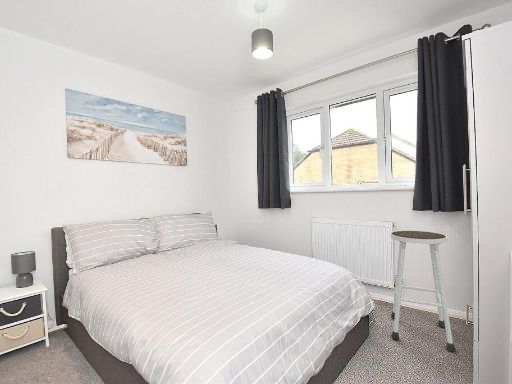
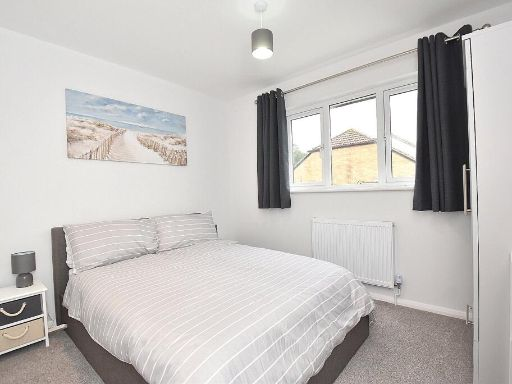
- stool (418, 287)
